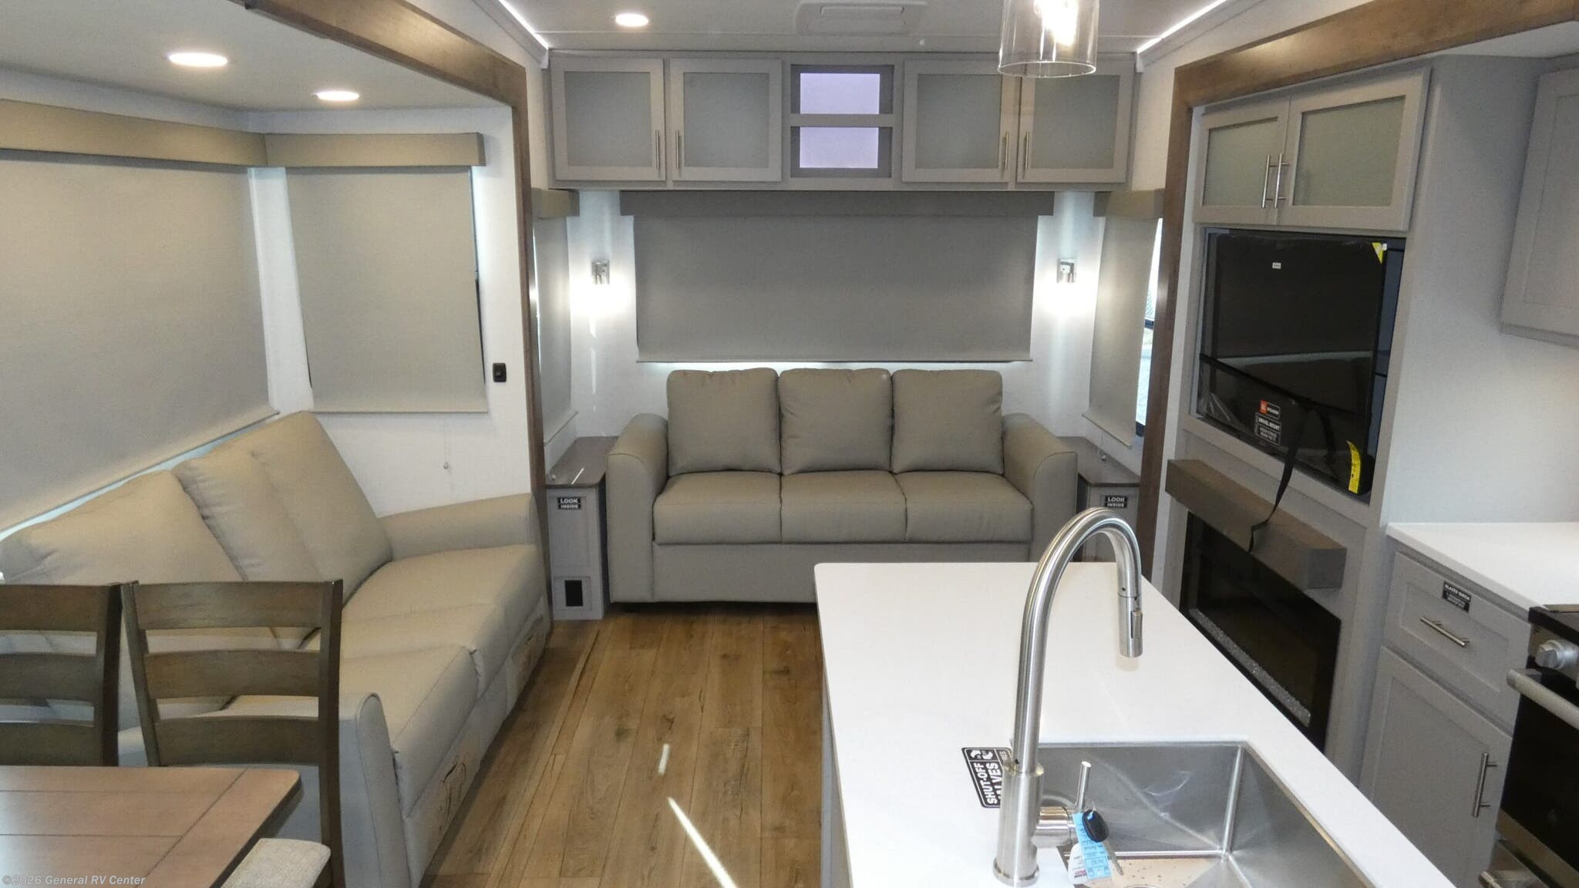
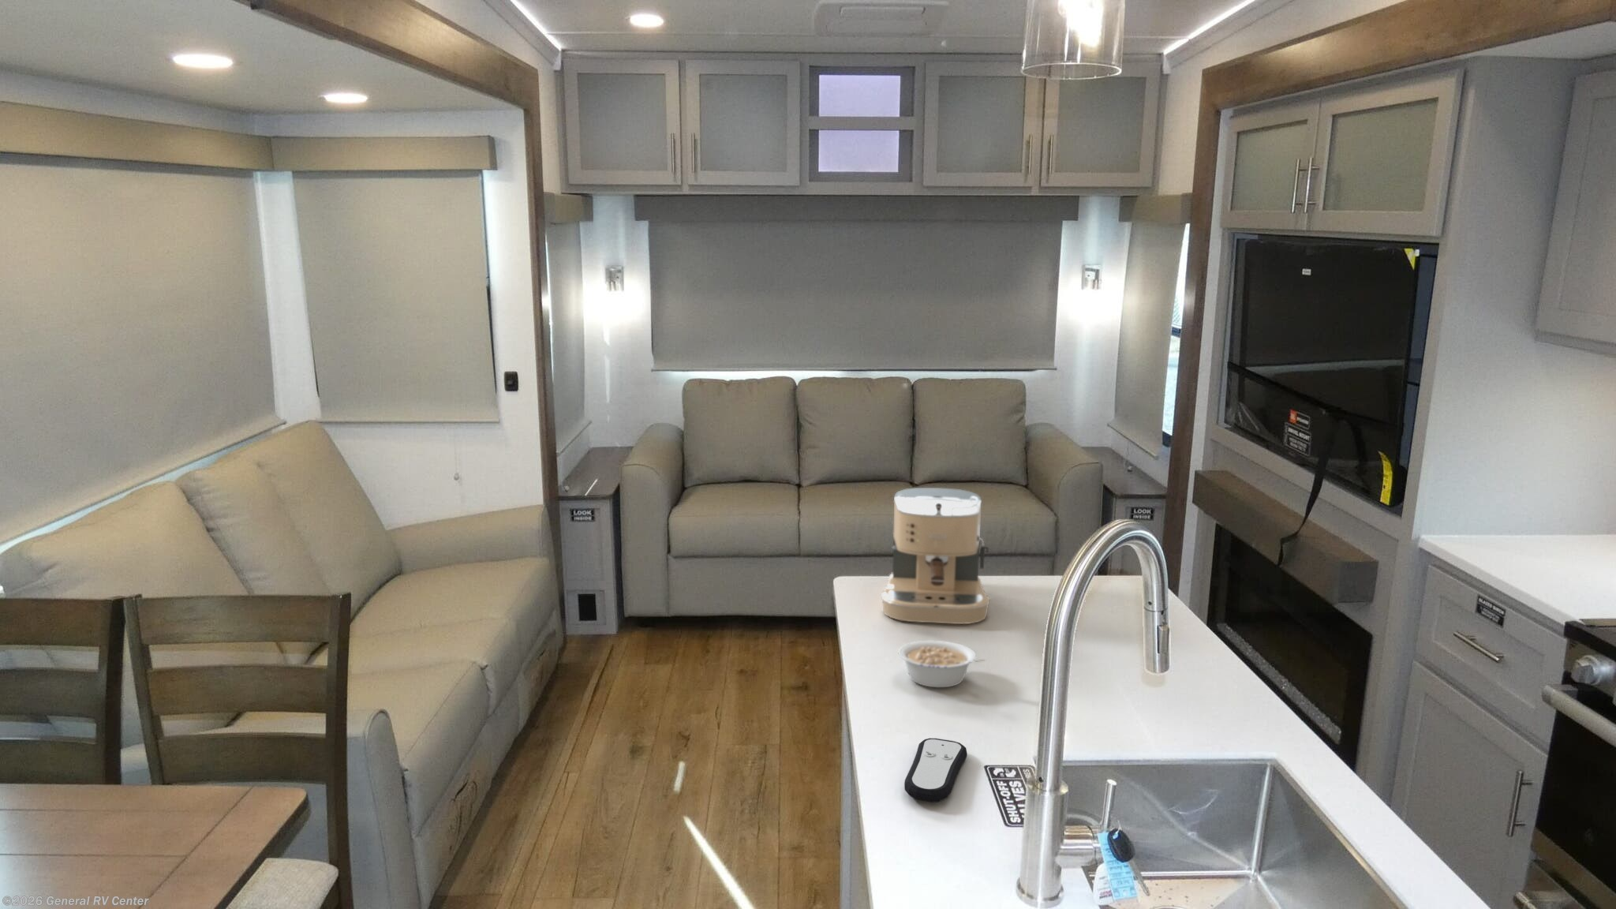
+ legume (940, 663)
+ coffee maker (936, 553)
+ remote control (935, 768)
